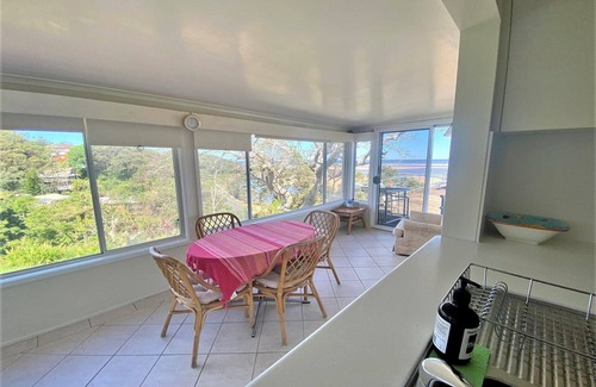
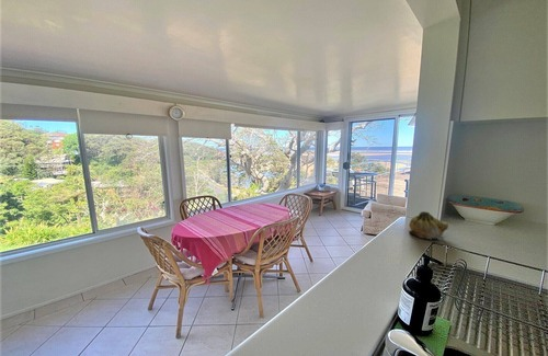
+ fruit (429, 221)
